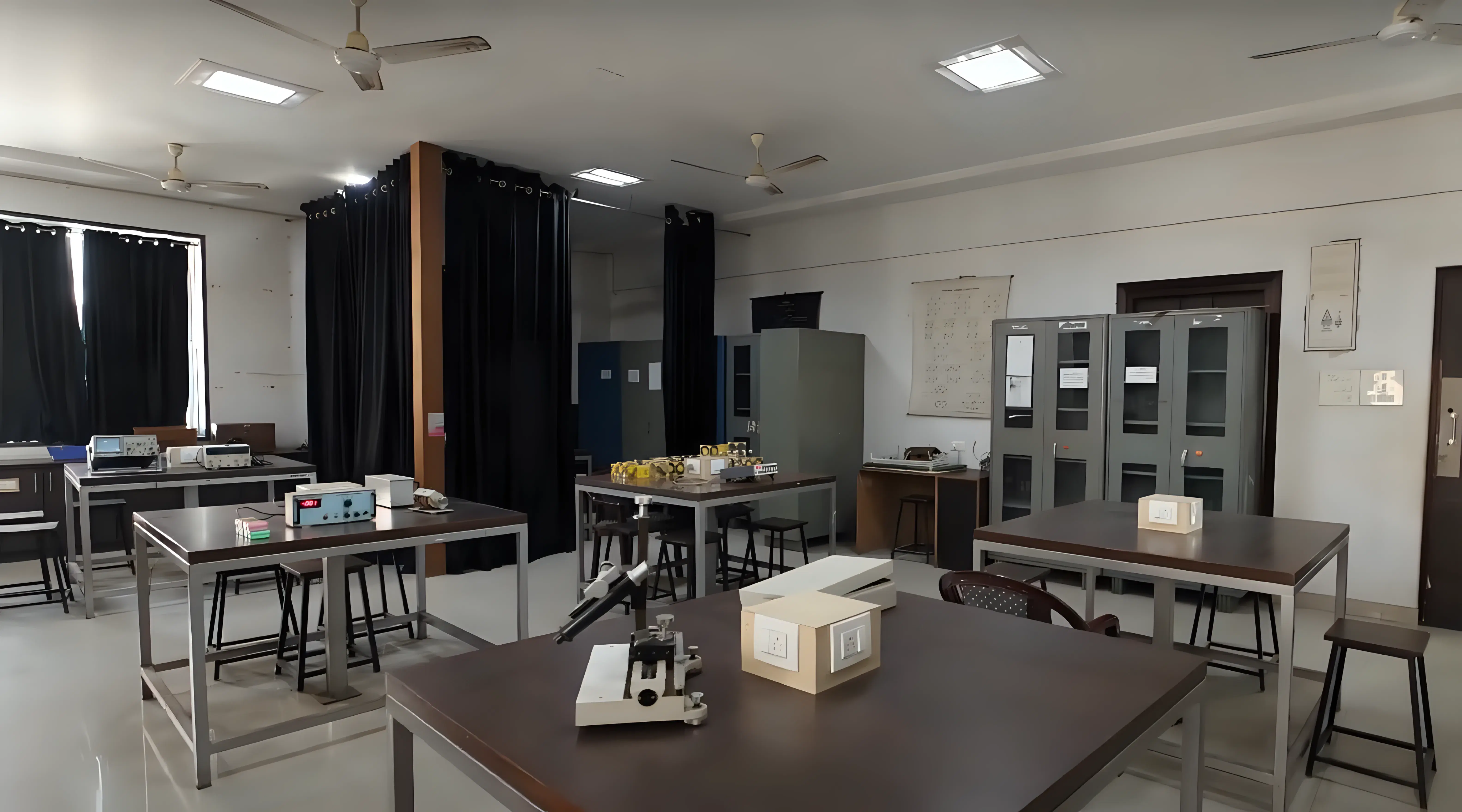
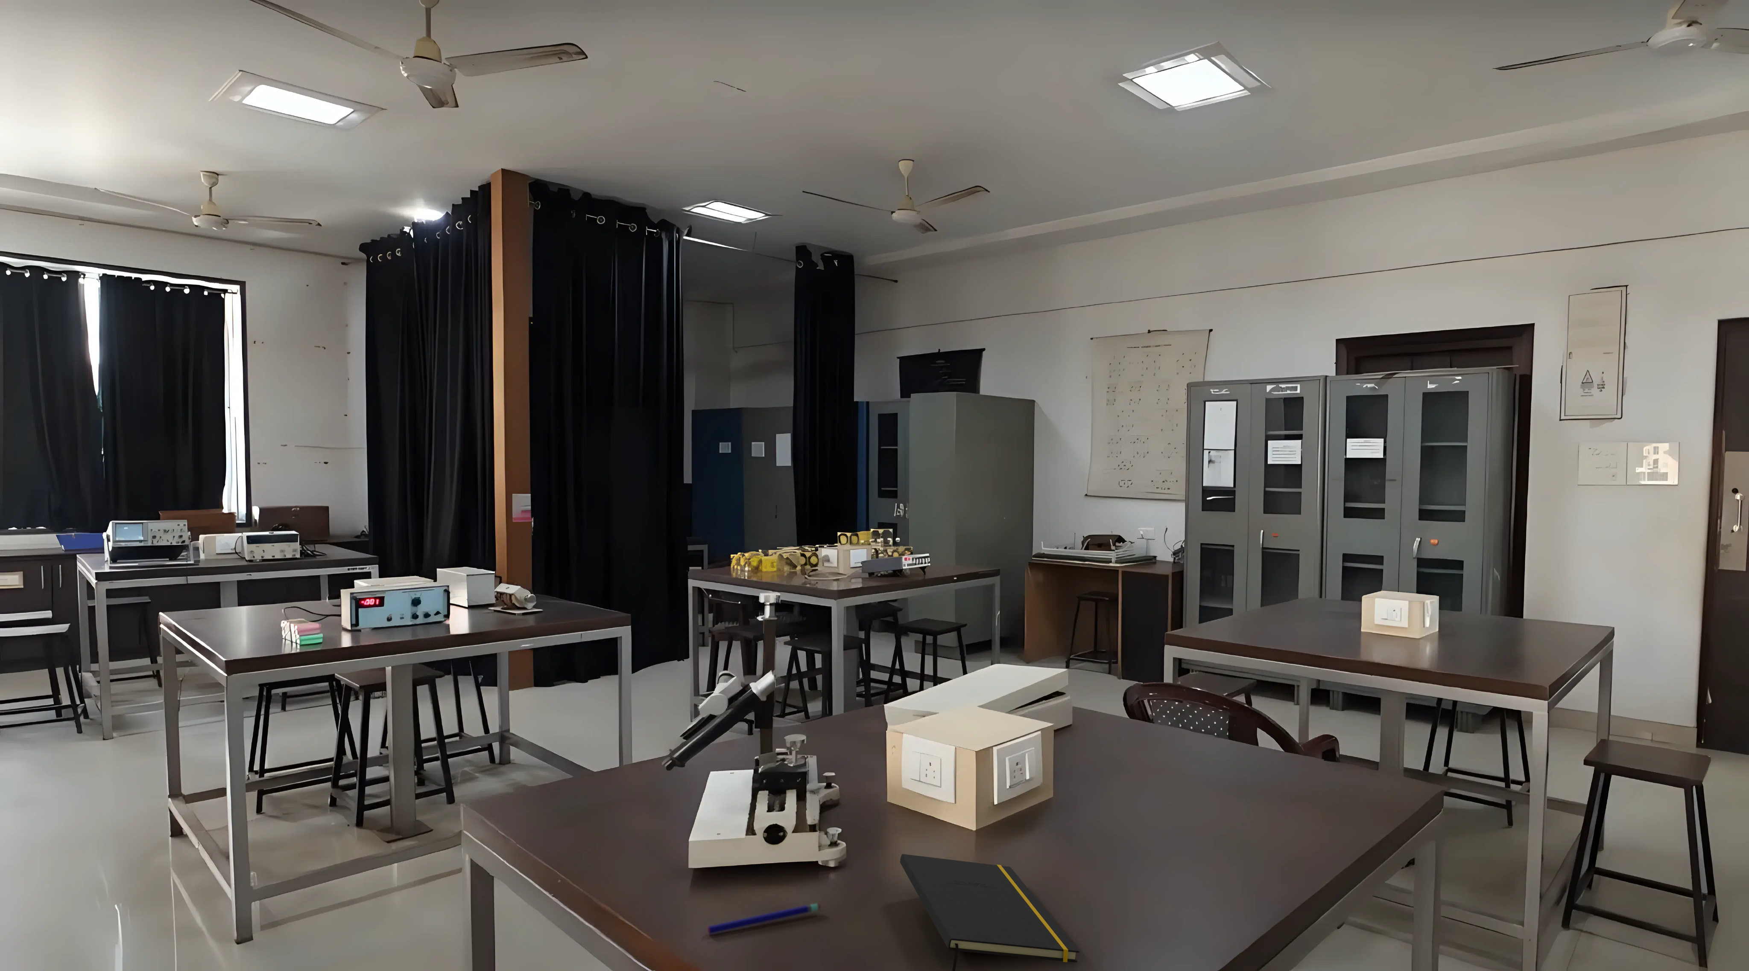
+ pen (766, 918)
+ notepad (982, 904)
